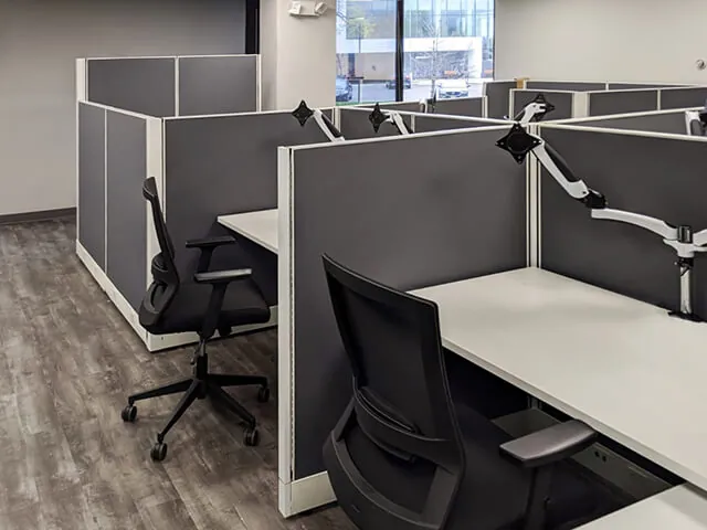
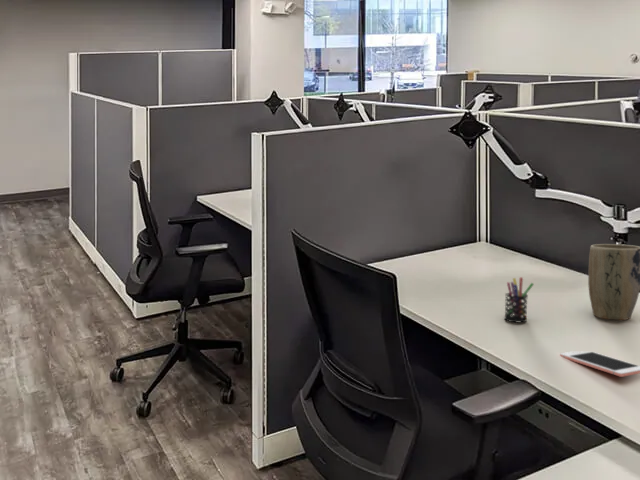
+ pen holder (519, 298)
+ cell phone (601, 362)
+ plant pot (614, 281)
